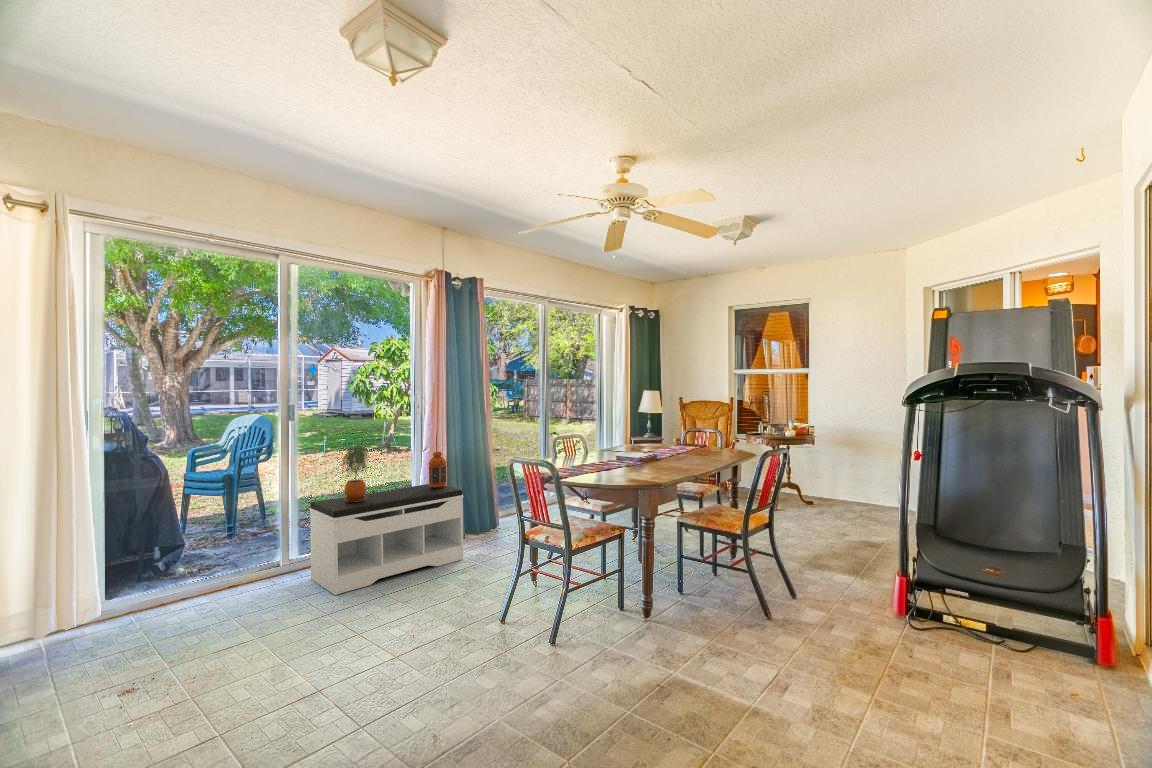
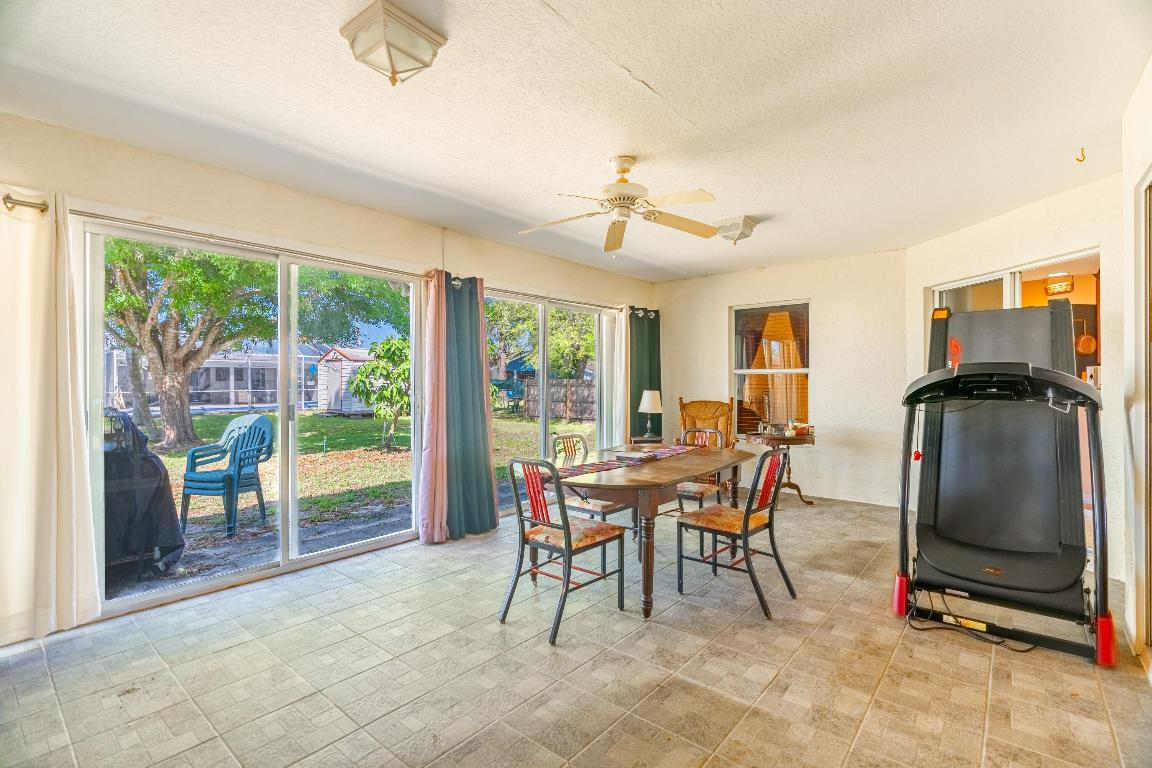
- lantern (437, 466)
- bench (390, 531)
- potted plant (355, 473)
